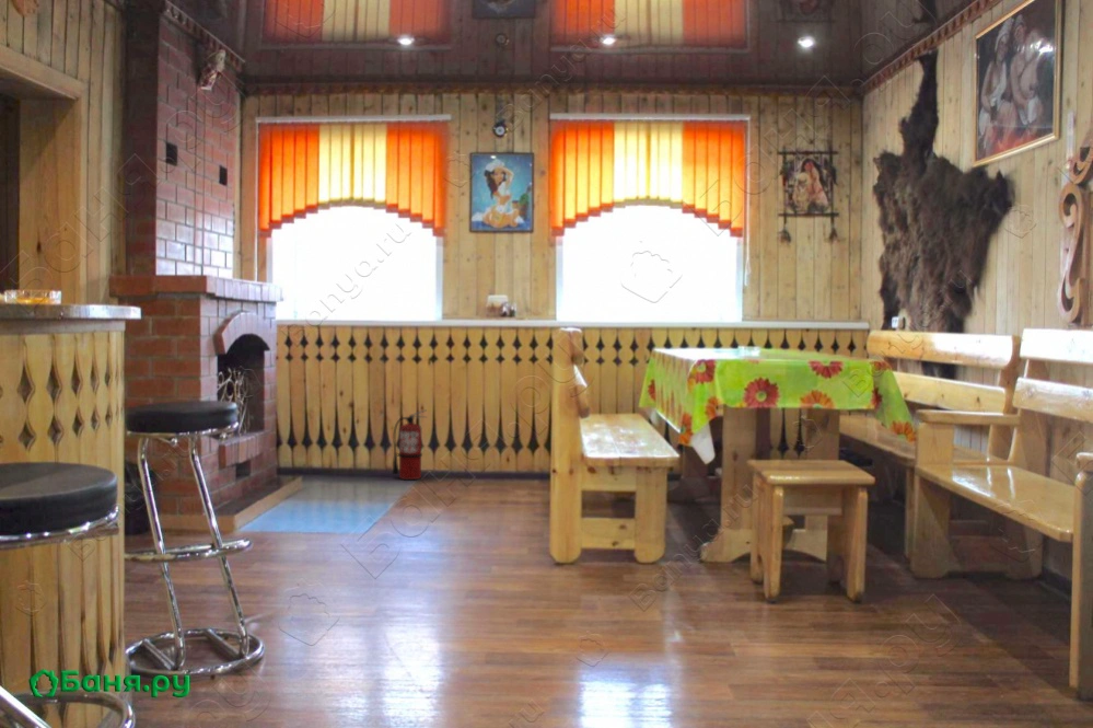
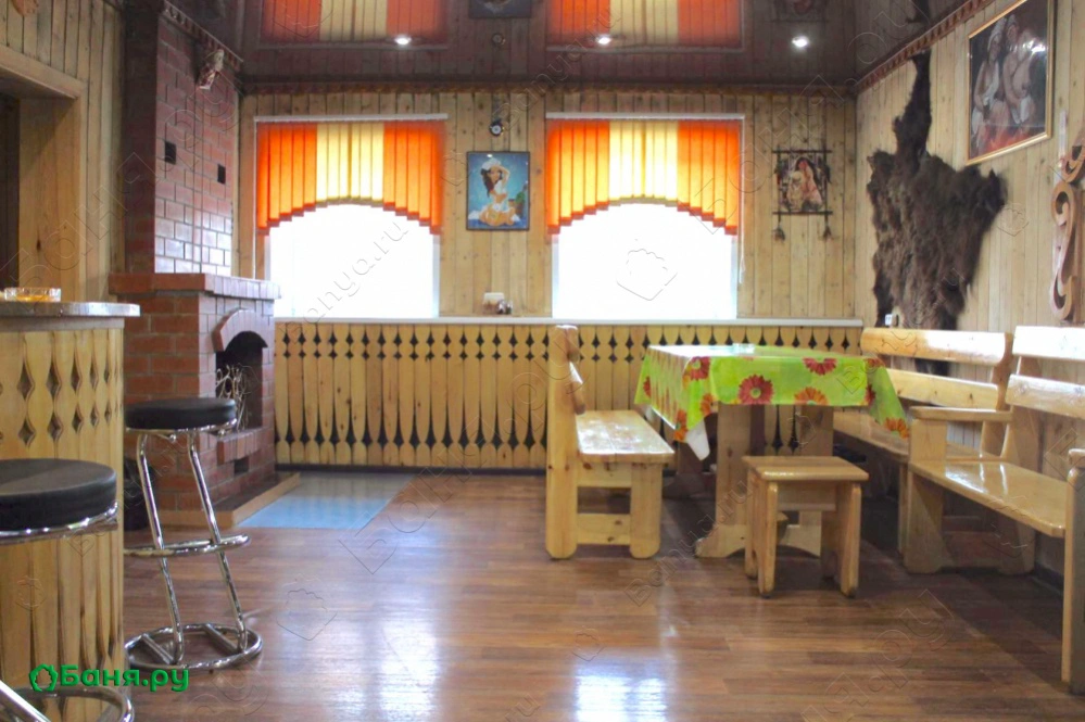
- fire extinguisher (409, 443)
